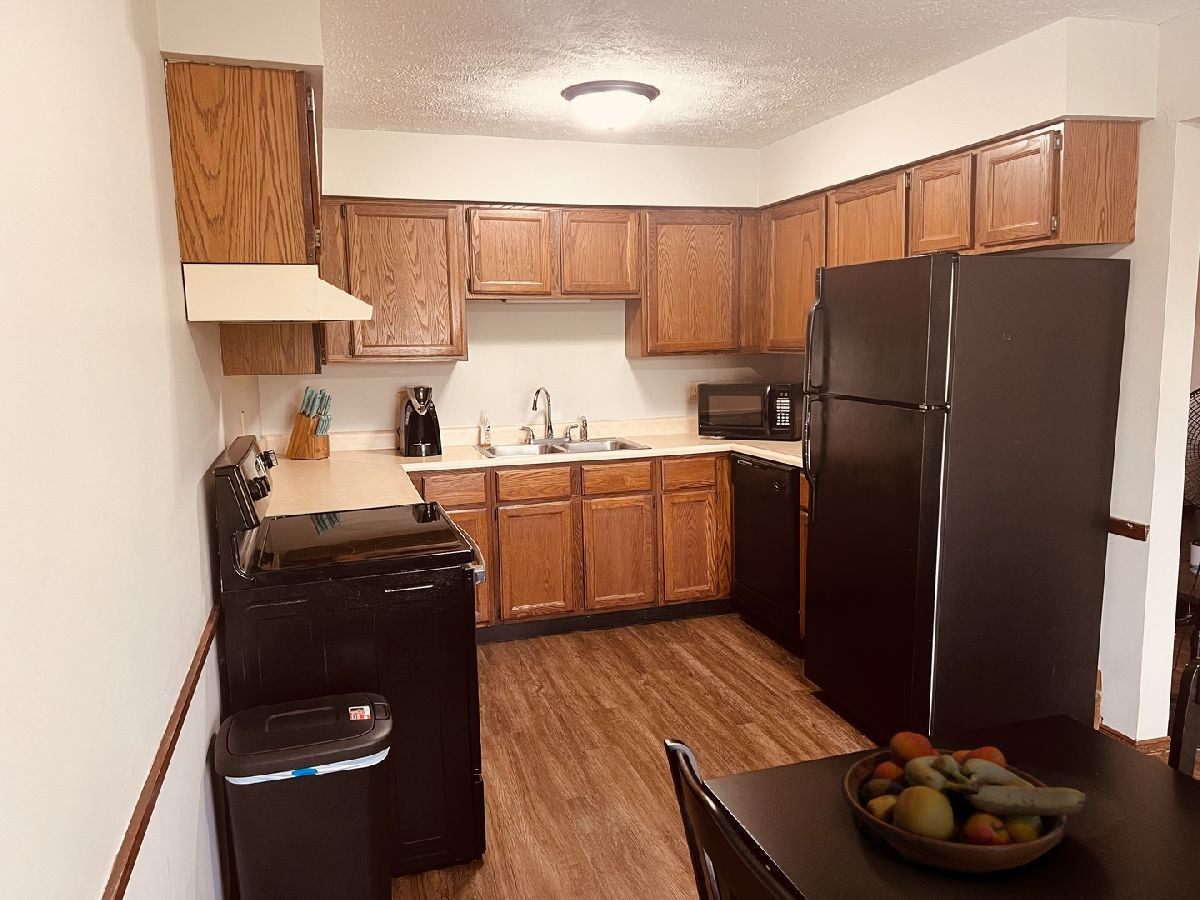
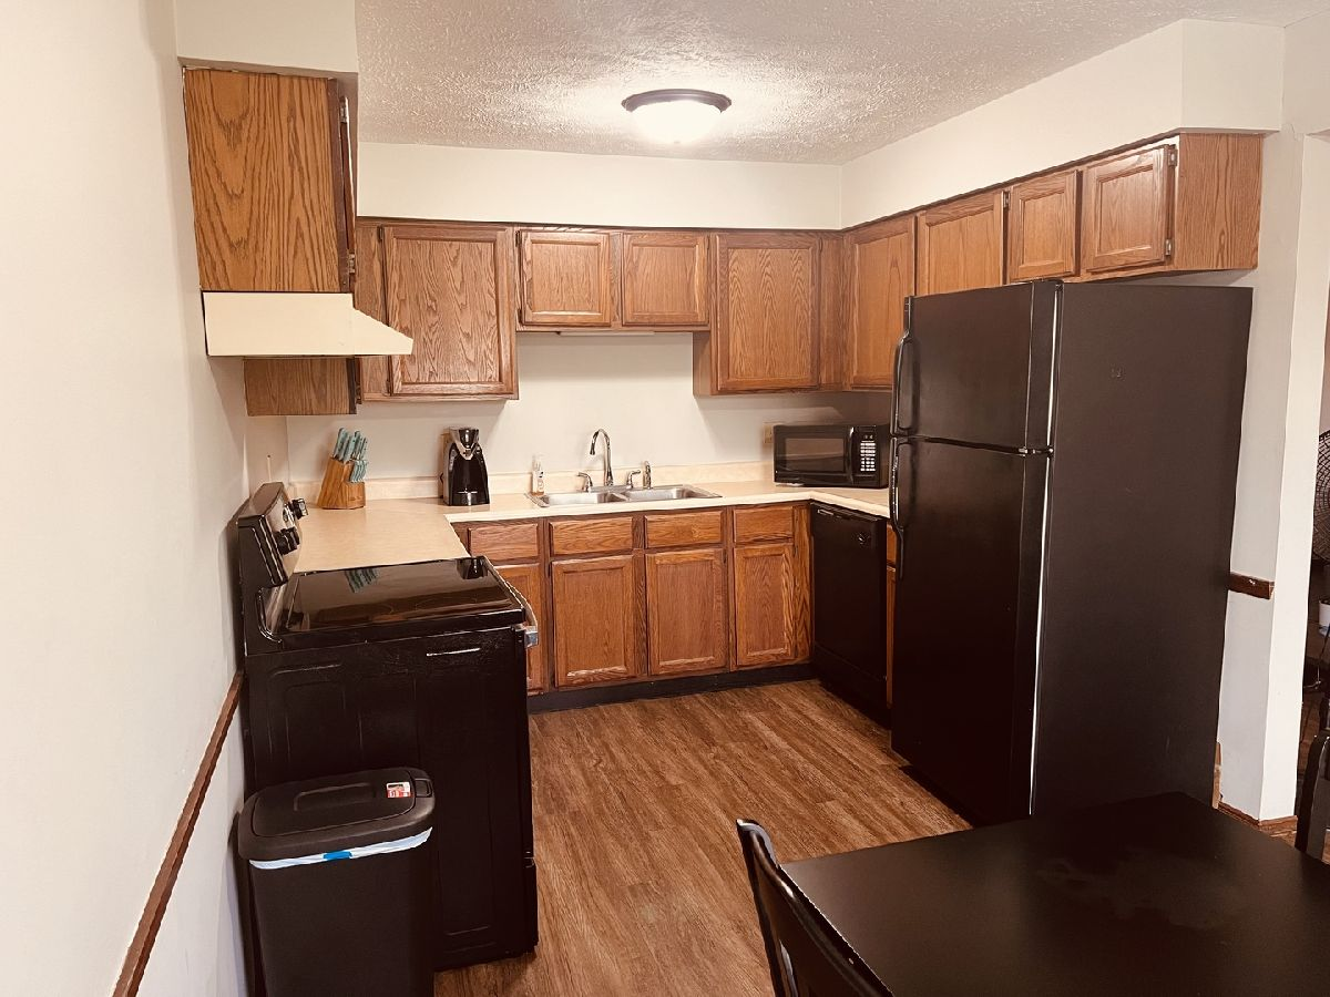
- fruit bowl (953, 785)
